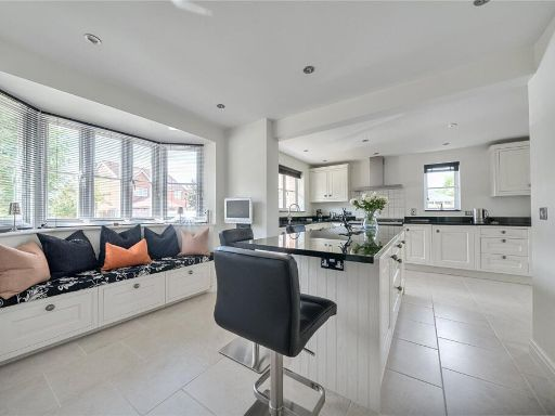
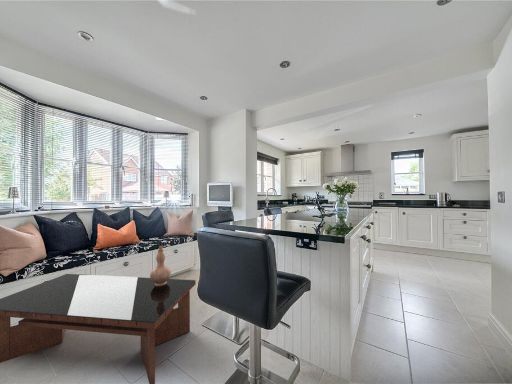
+ vase (160, 264)
+ coffee table (100, 319)
